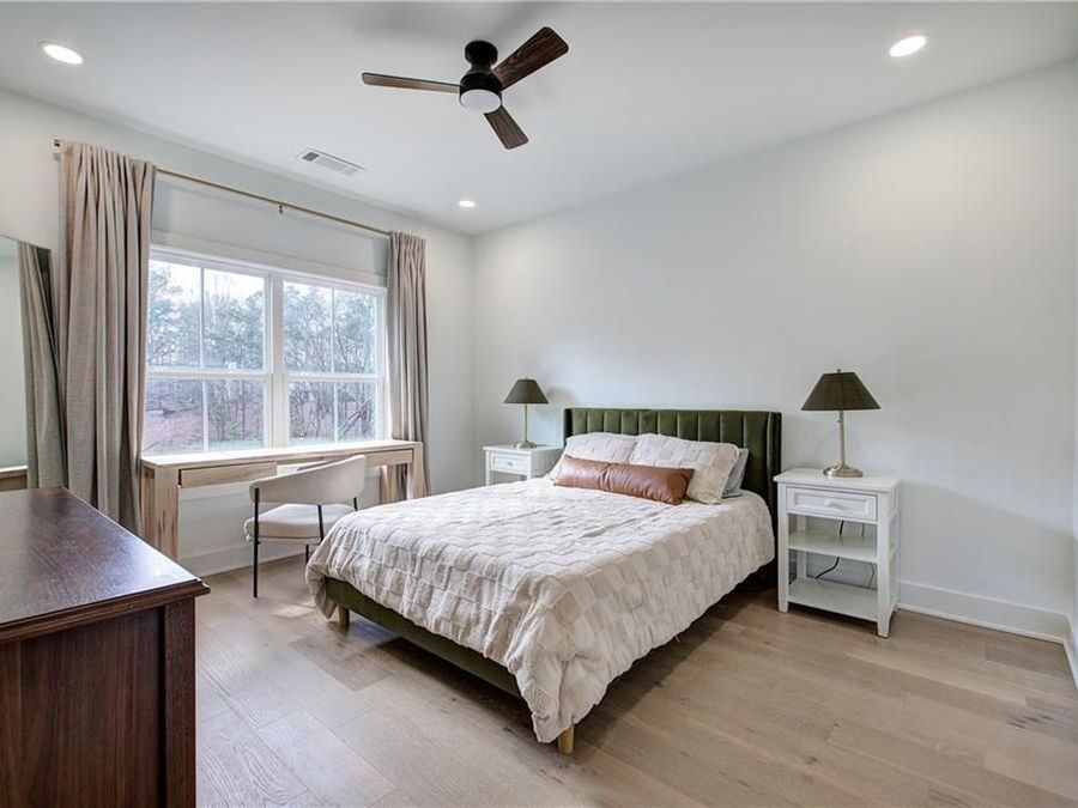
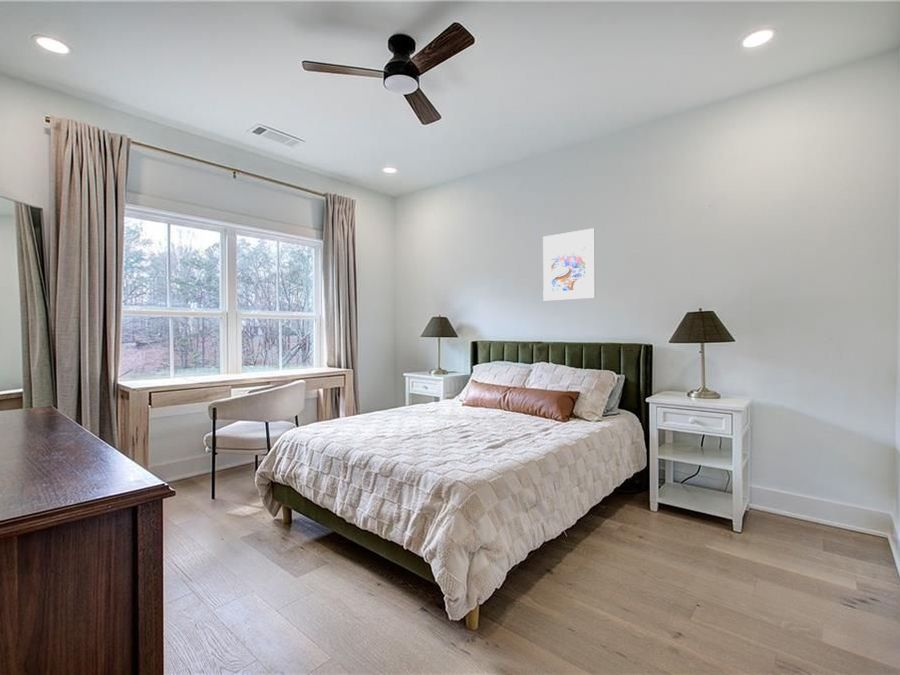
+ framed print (568, 266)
